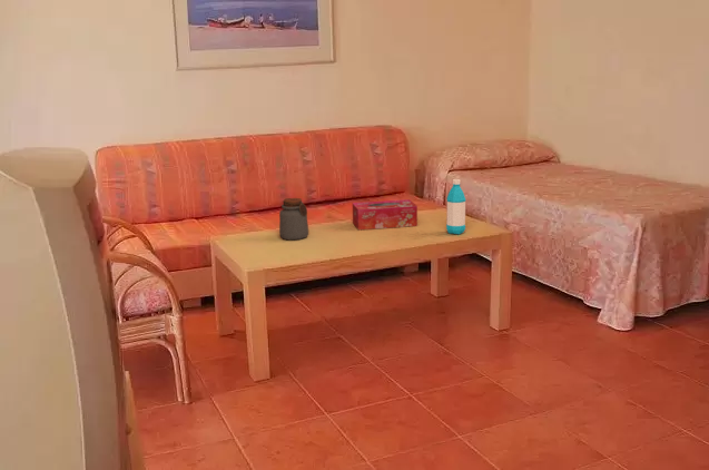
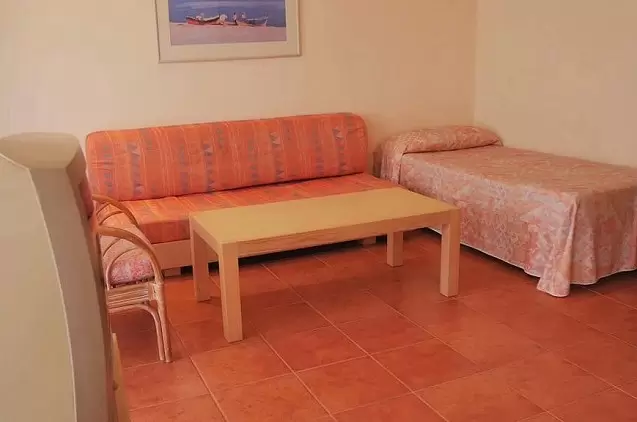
- tissue box (384, 214)
- water bottle (455, 206)
- jar (293, 217)
